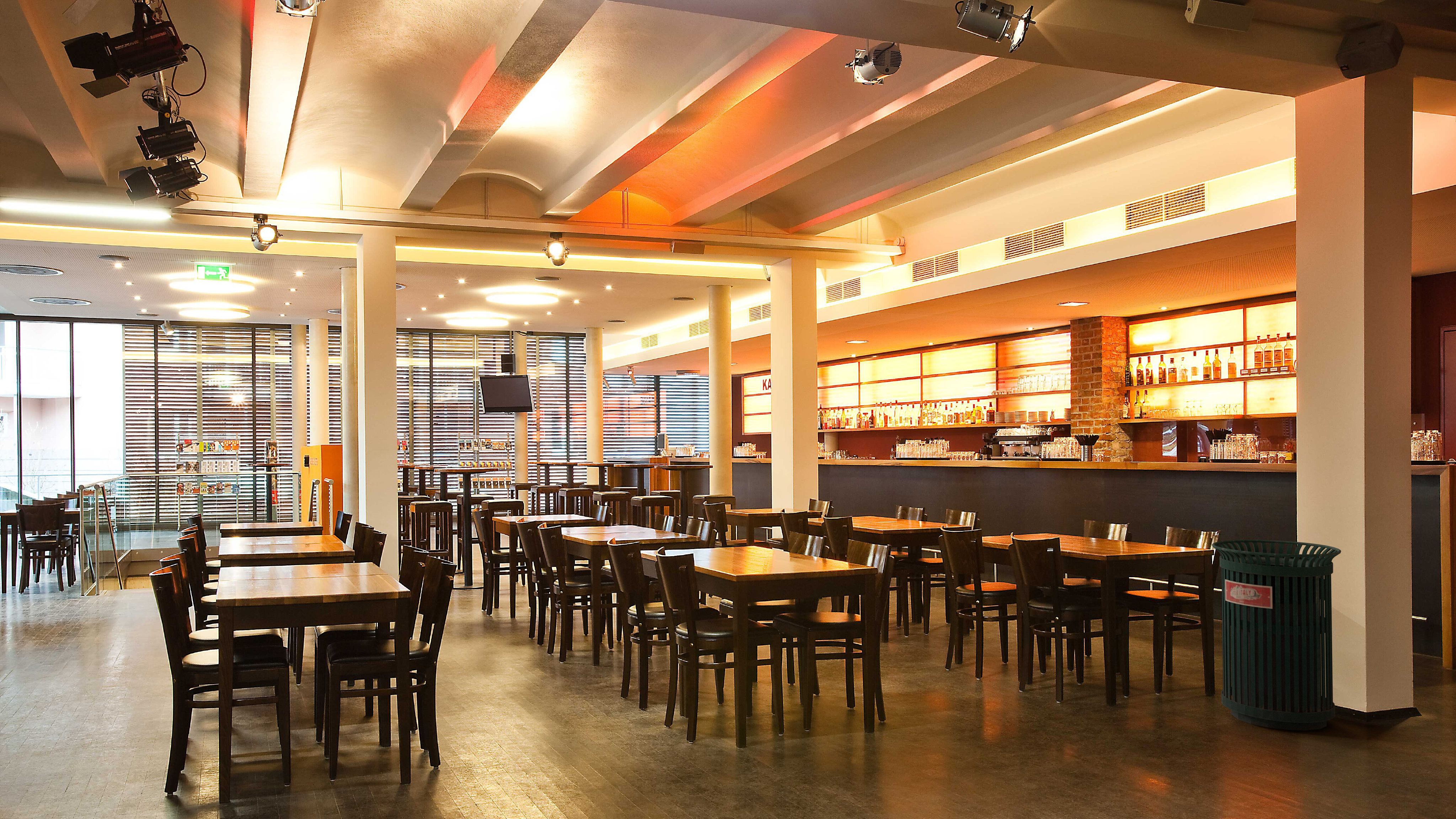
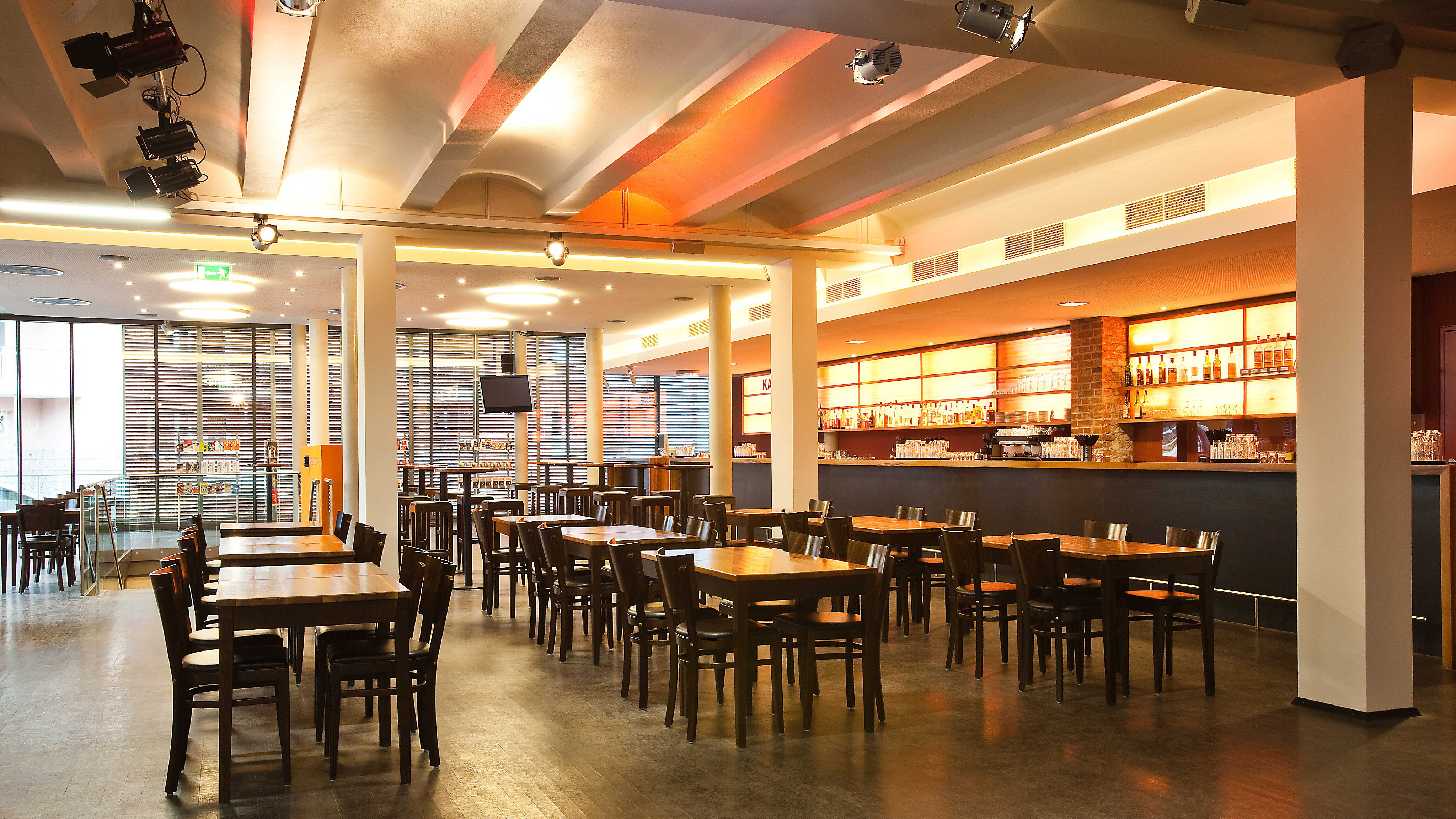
- trash can (1276, 632)
